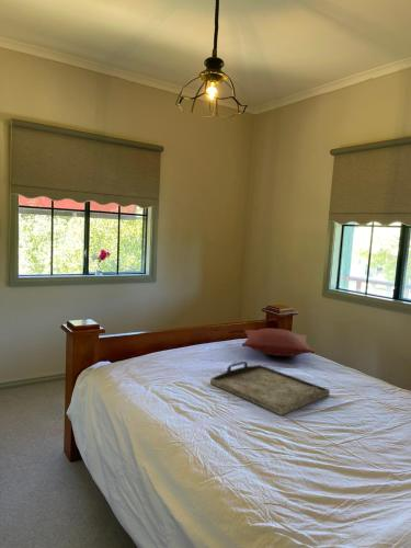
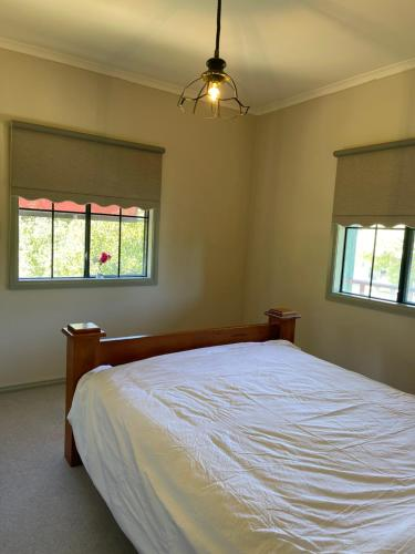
- pillow (276, 341)
- serving tray (269, 381)
